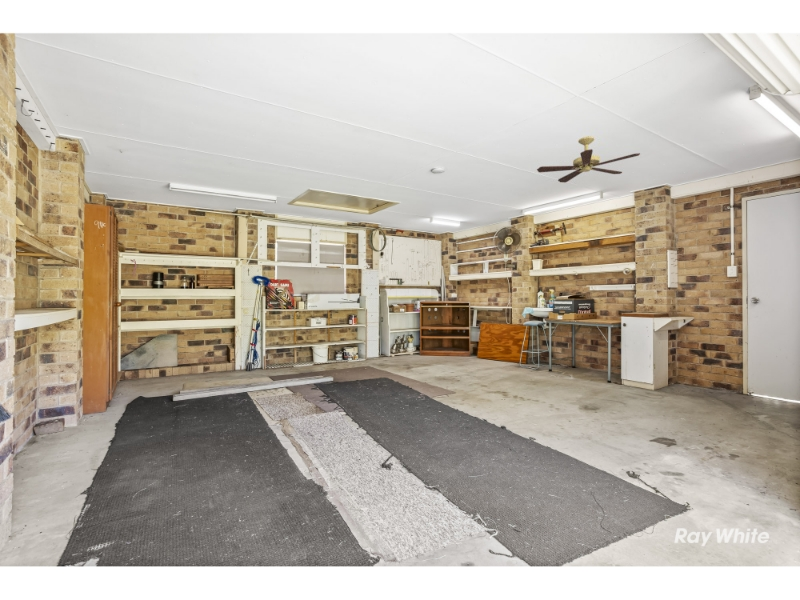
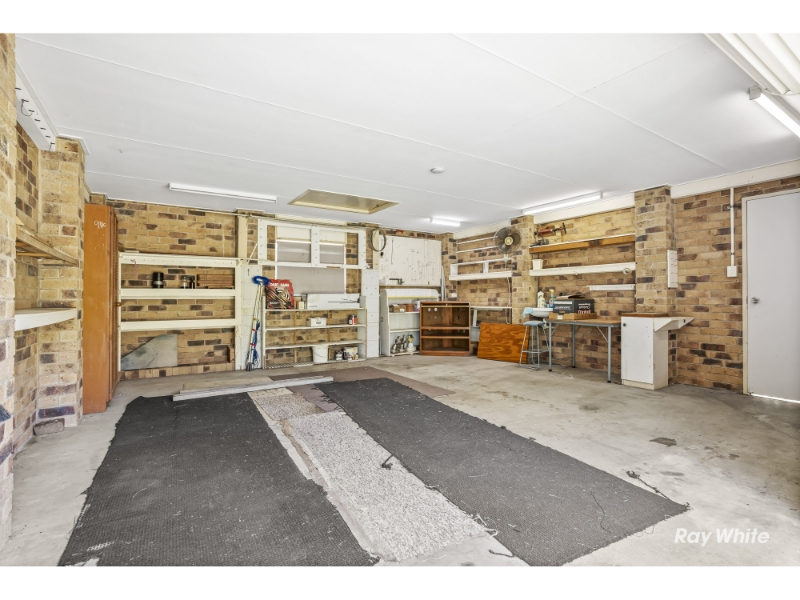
- ceiling fan (585, 153)
